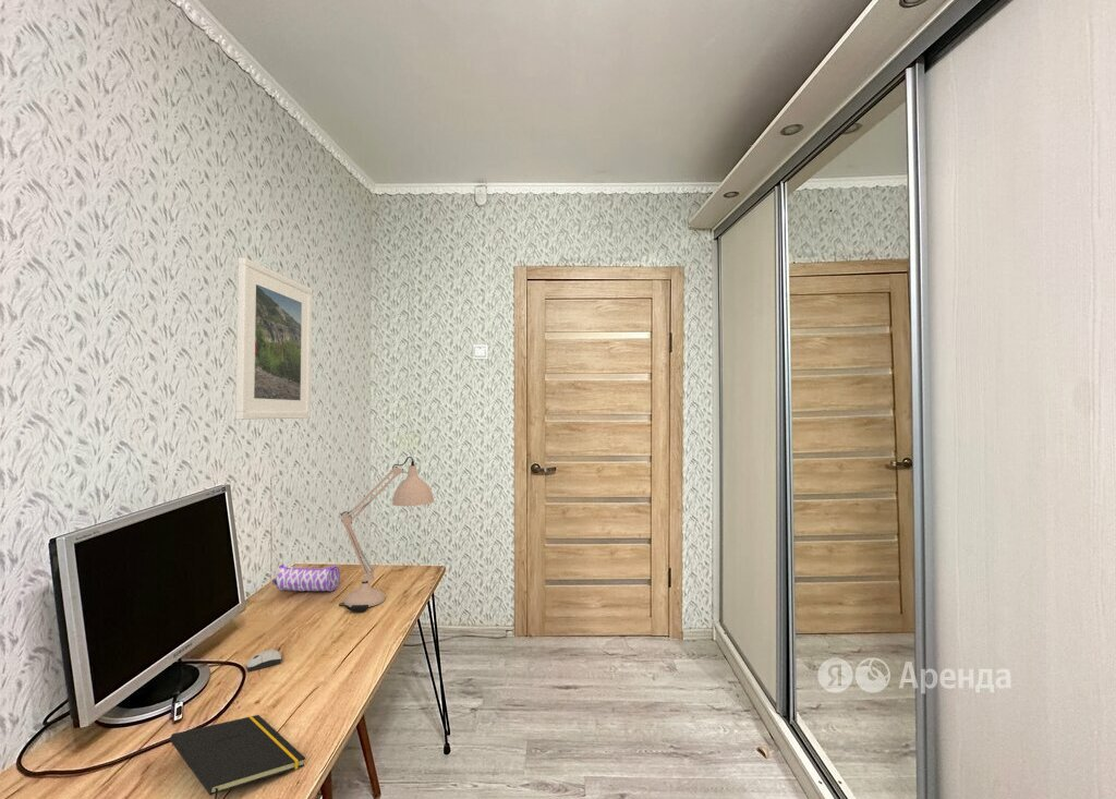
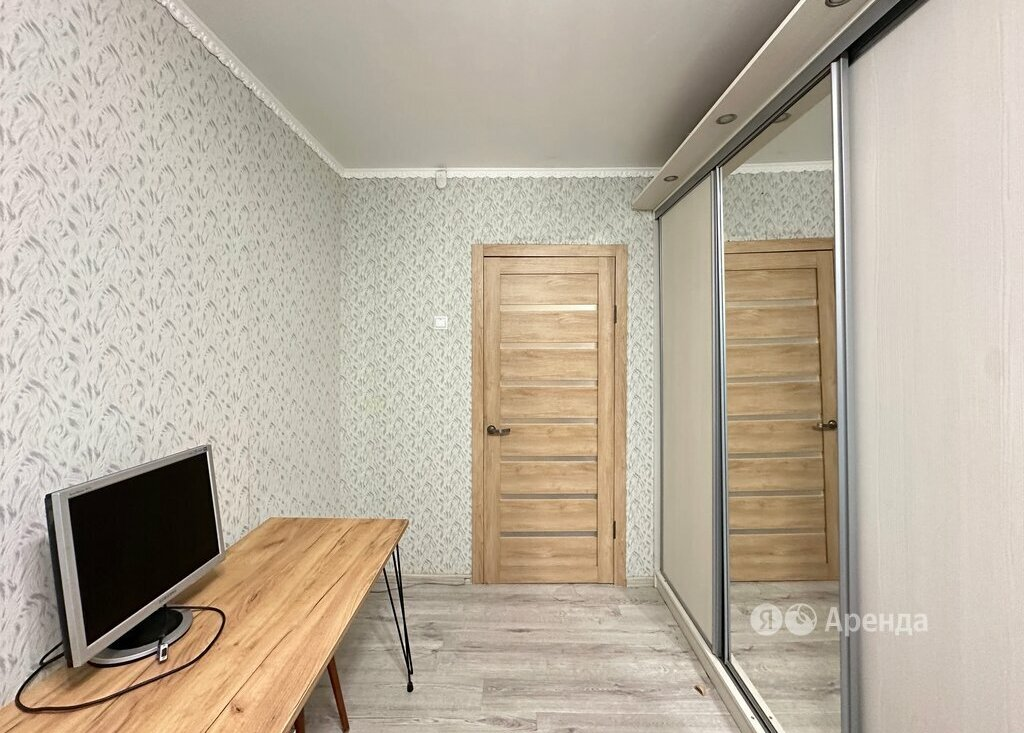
- notepad (236, 749)
- computer mouse (264, 658)
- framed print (278, 347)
- pencil case (307, 577)
- desk lamp (393, 505)
